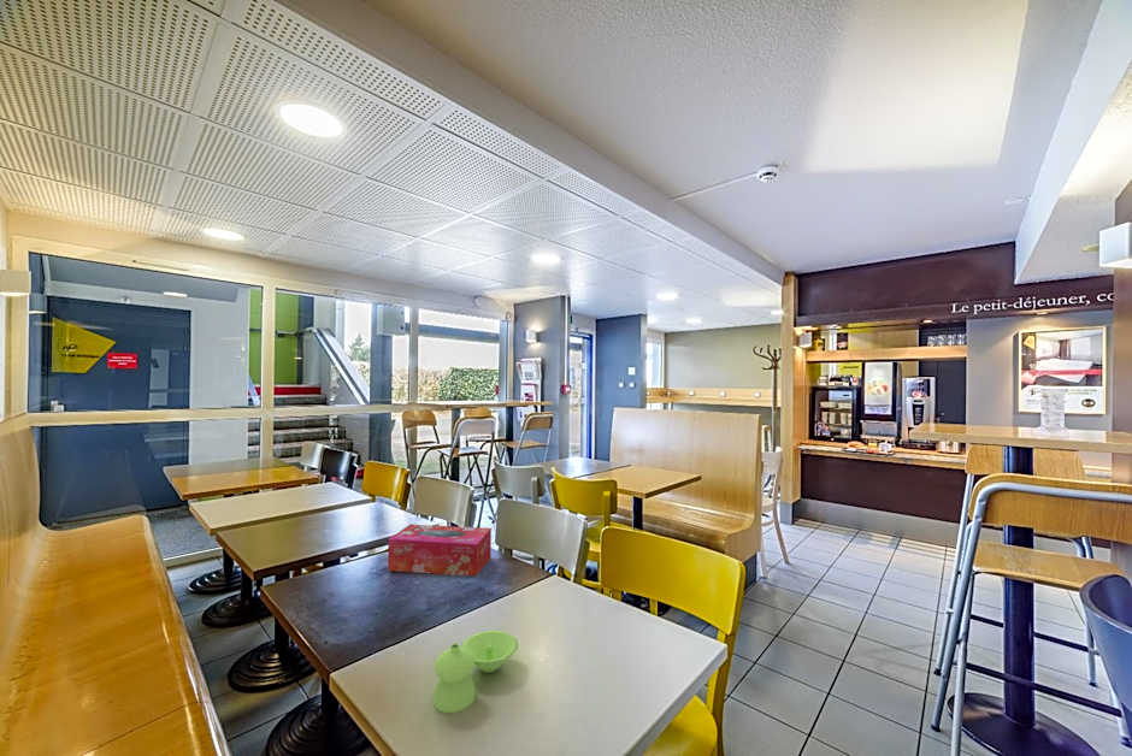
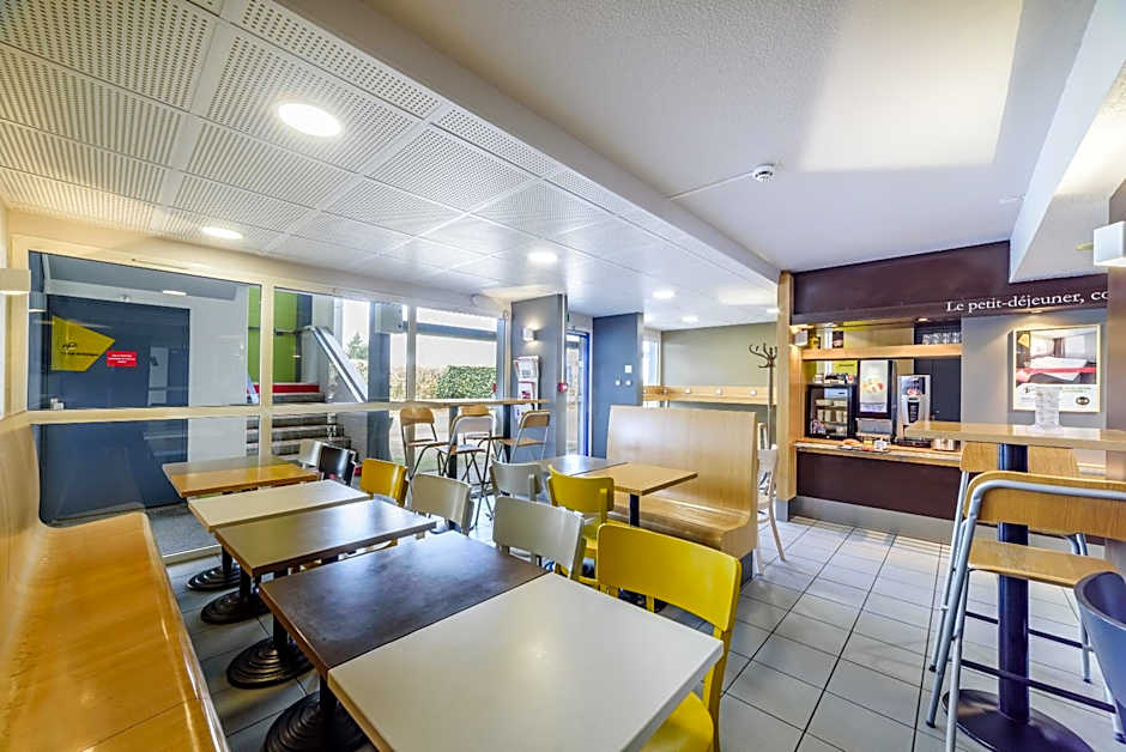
- tissue box (441, 548)
- teapot (476, 655)
